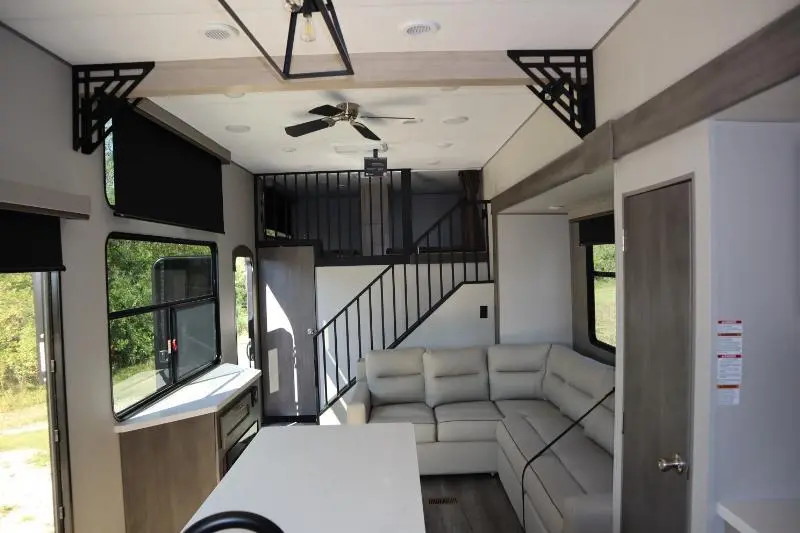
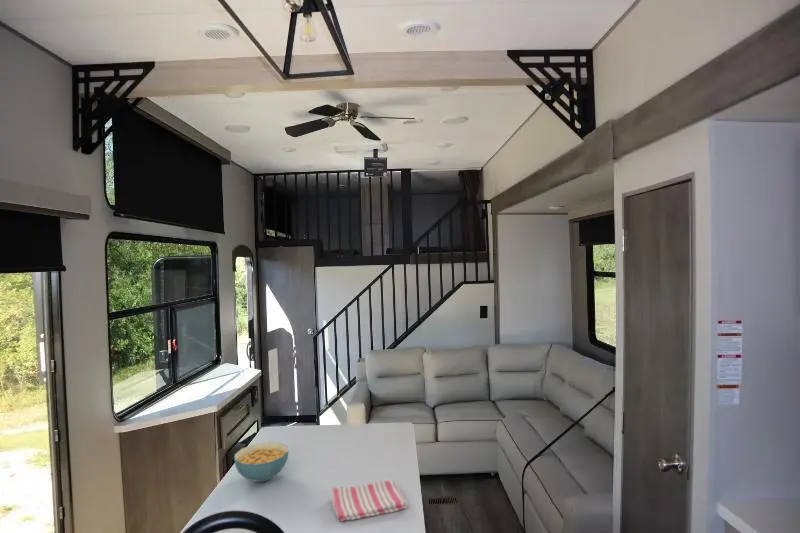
+ cereal bowl (262, 465)
+ dish towel (368, 498)
